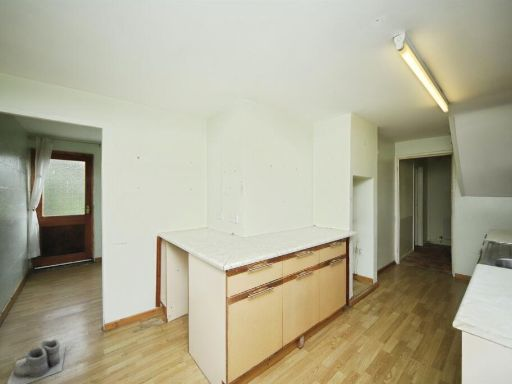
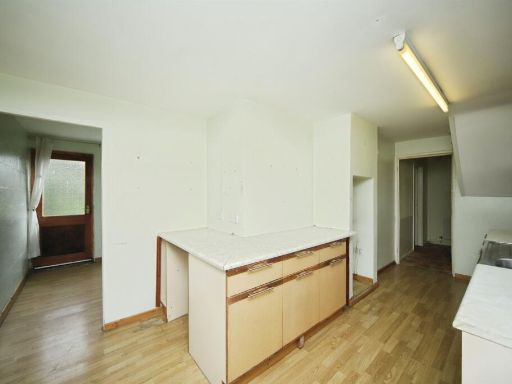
- boots (38, 354)
